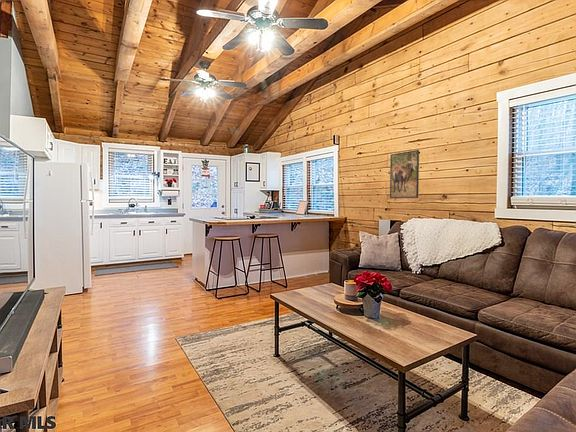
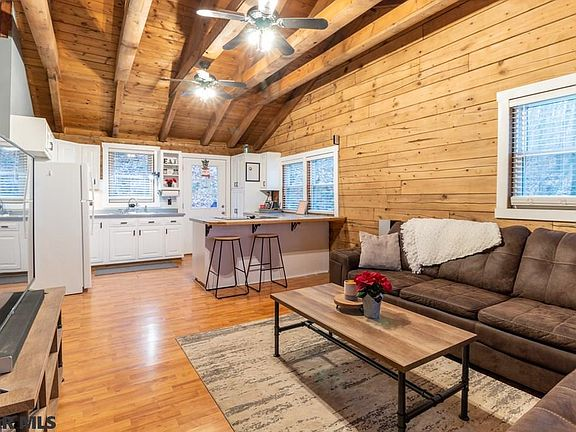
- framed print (403, 175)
